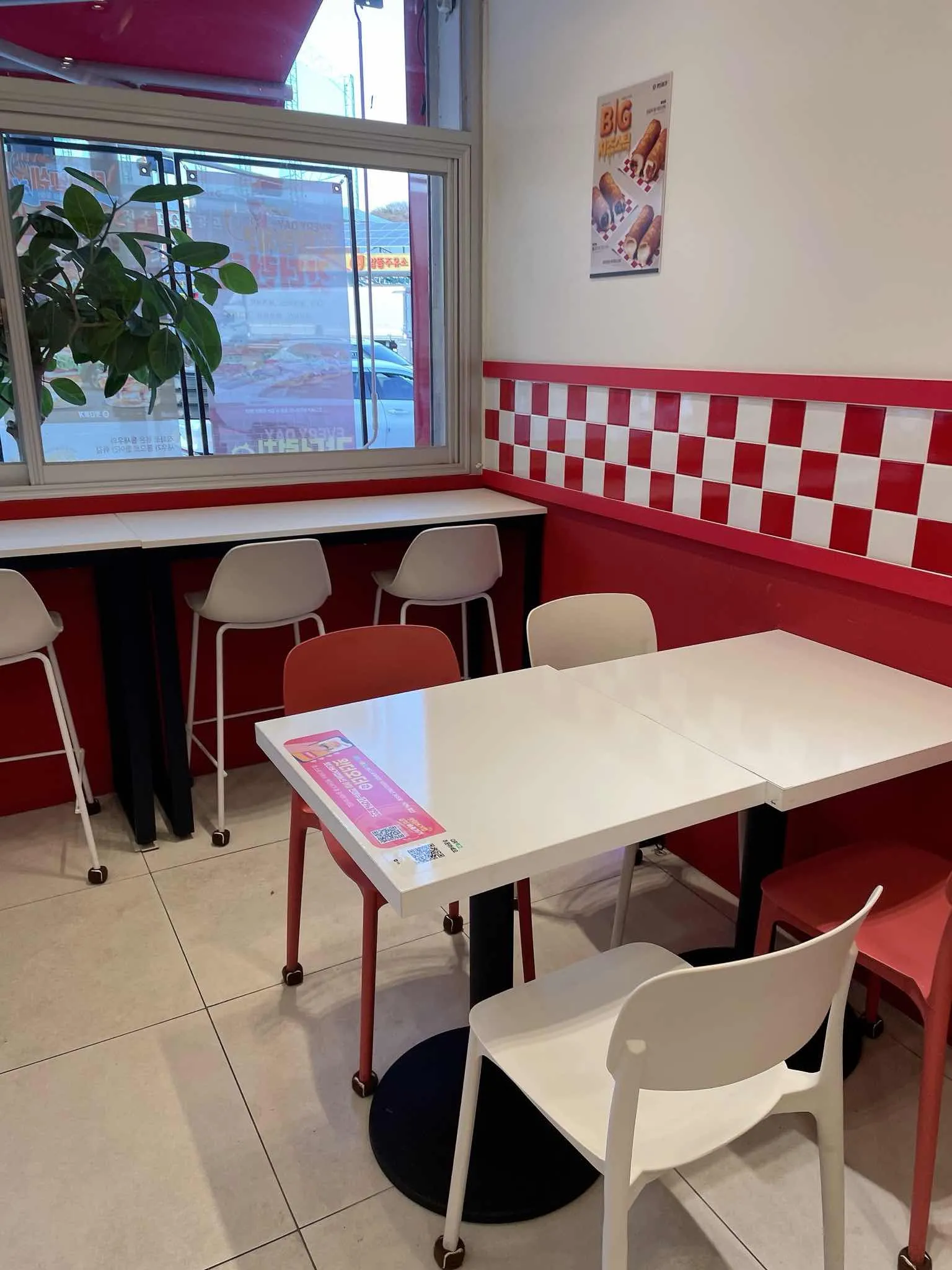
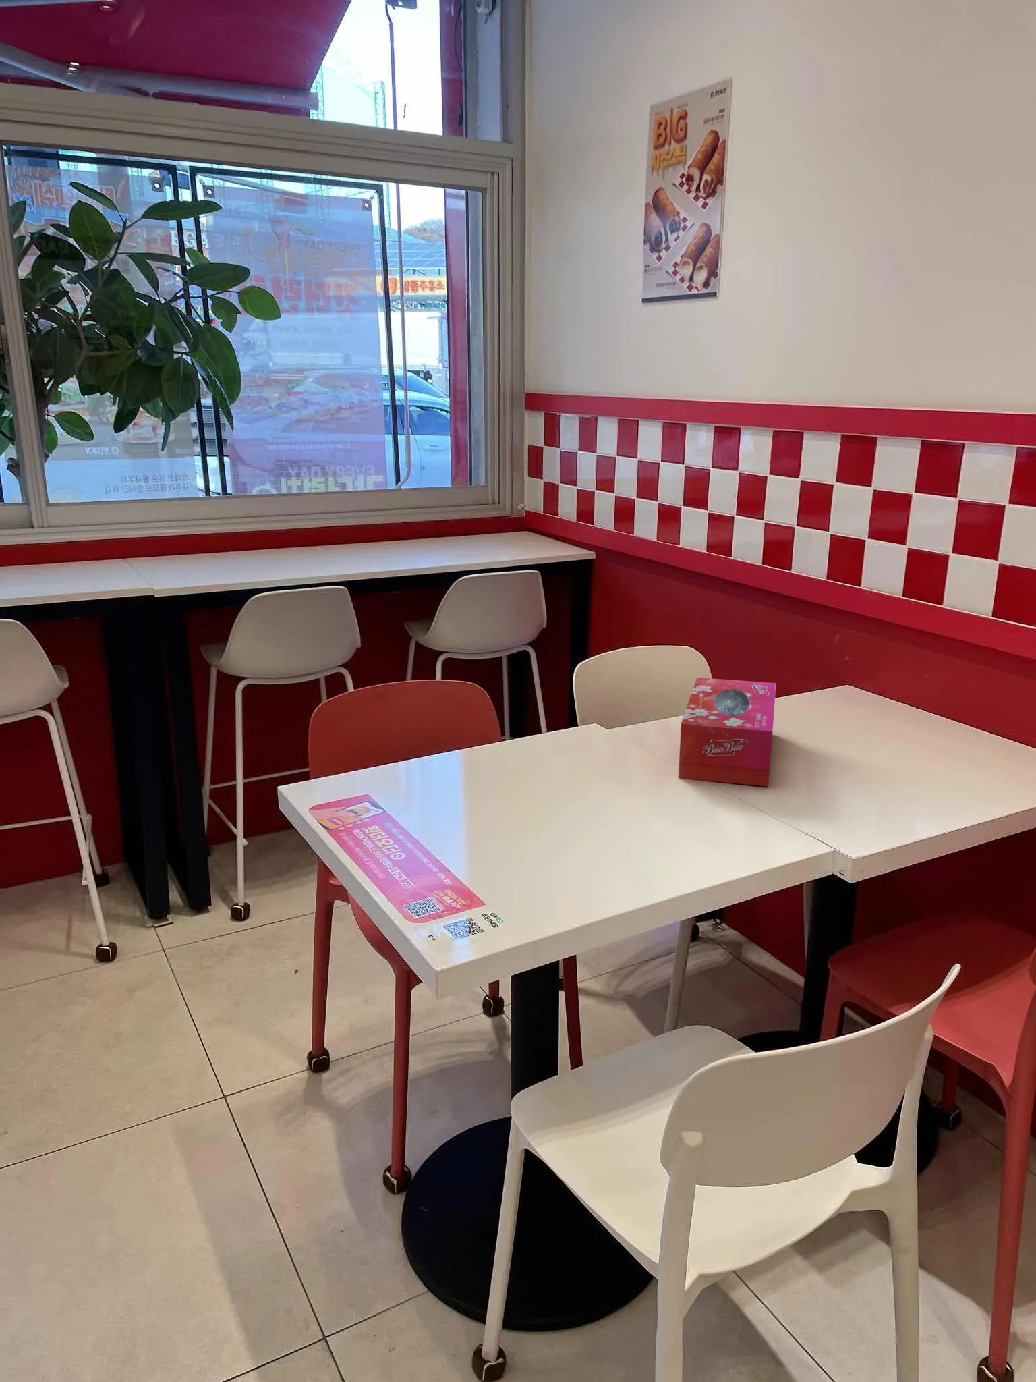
+ tissue box (730, 727)
